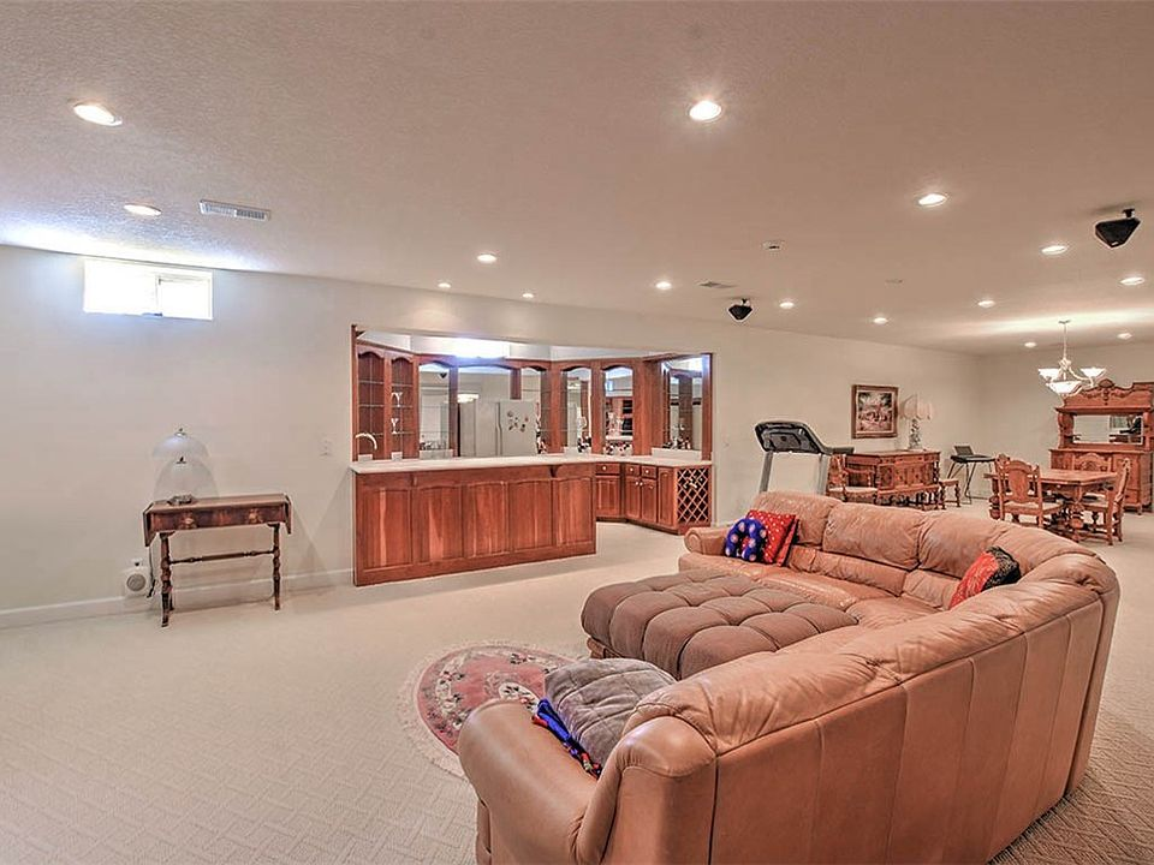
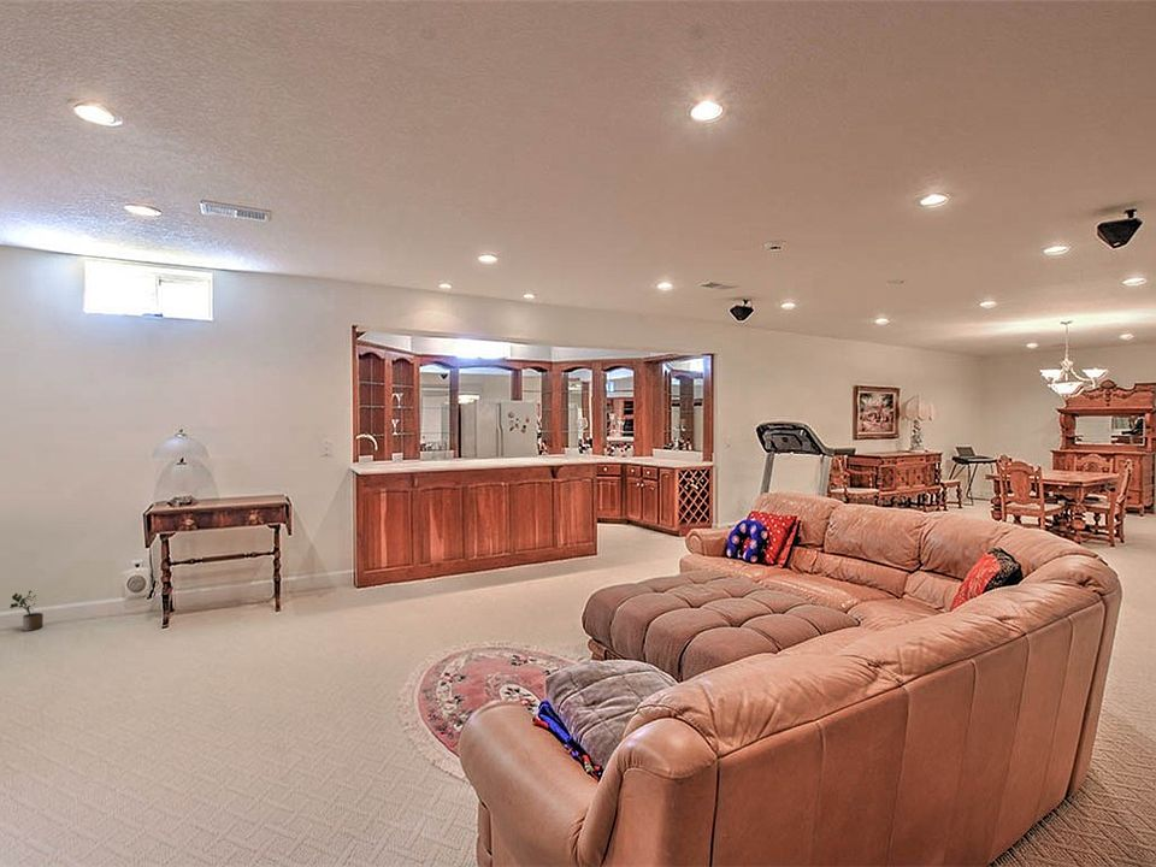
+ potted plant (26, 611)
